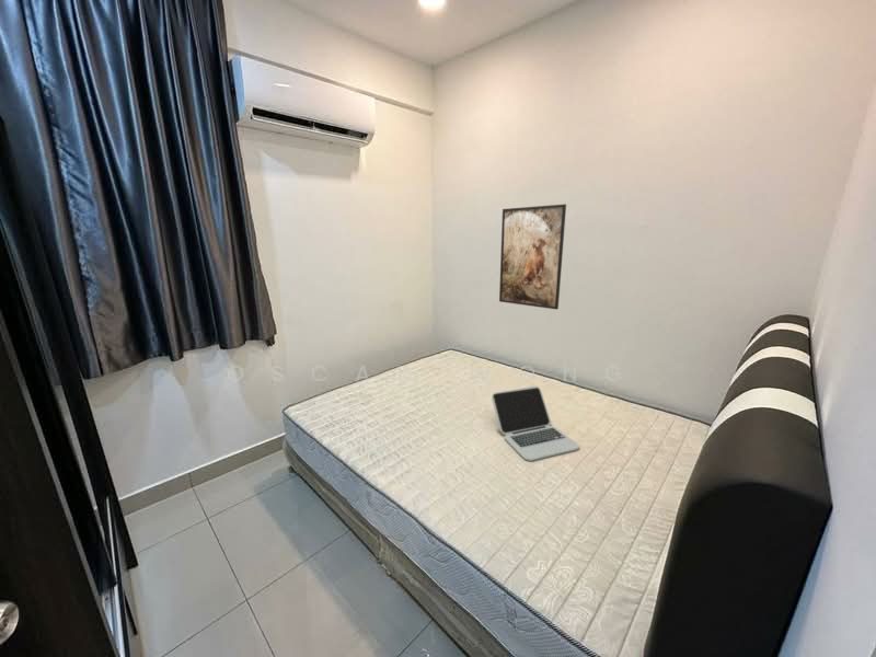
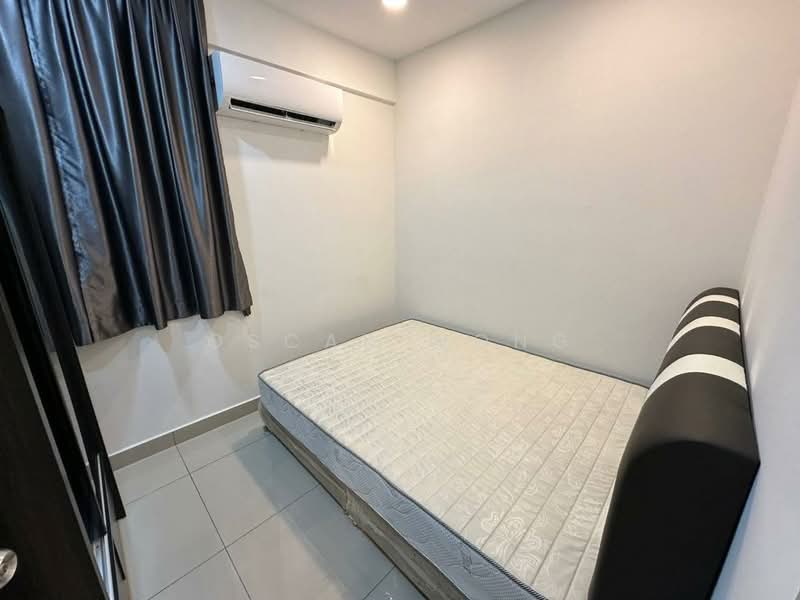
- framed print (529, 257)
- laptop (533, 419)
